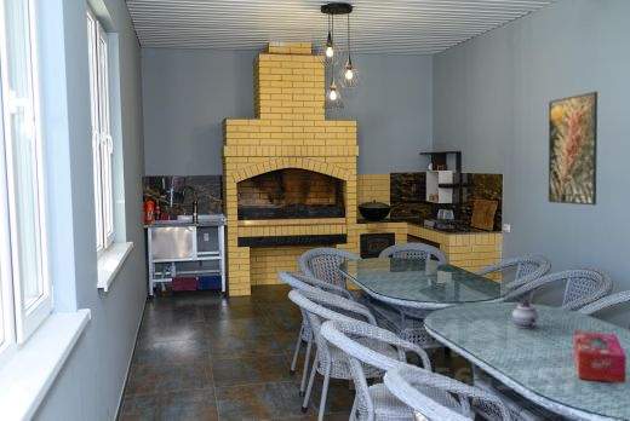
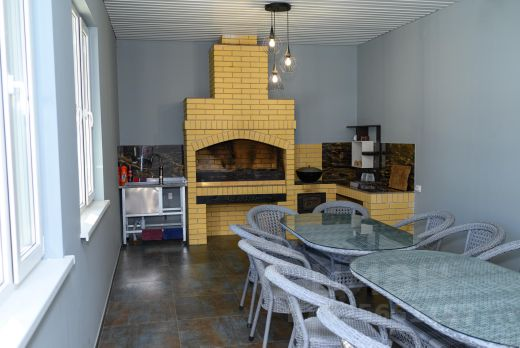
- teapot (525, 313)
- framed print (571, 150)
- tissue box (597, 354)
